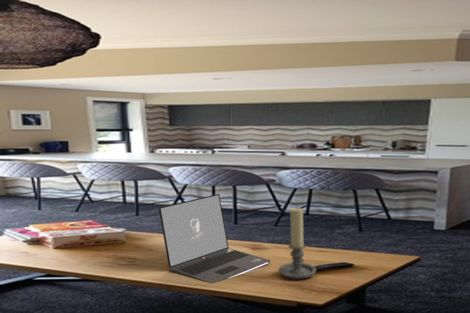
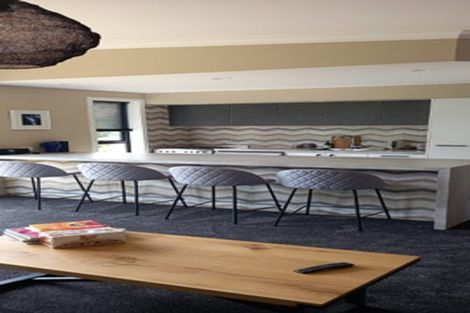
- candle holder (298, 240)
- laptop (215, 235)
